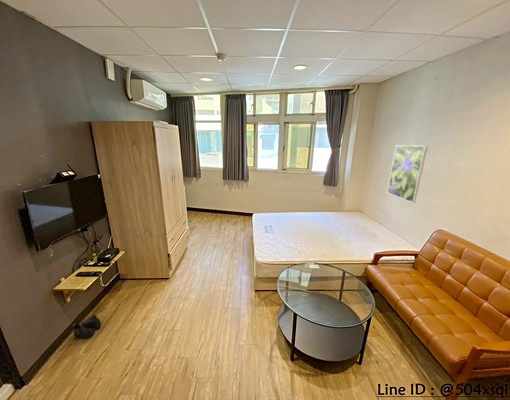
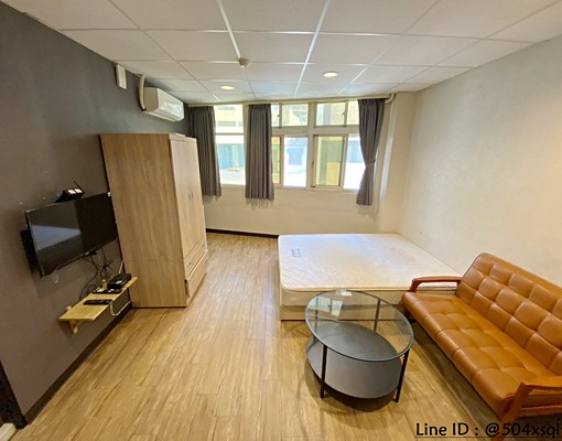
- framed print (404, 172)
- boots (89, 323)
